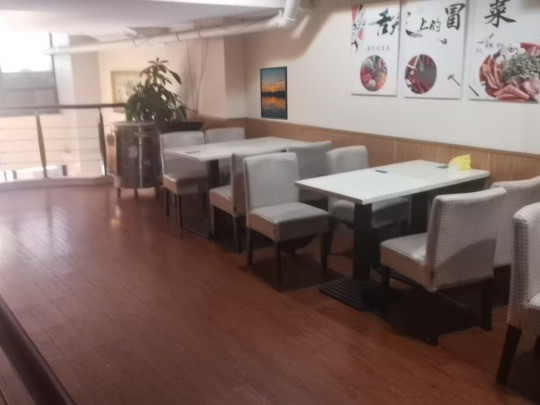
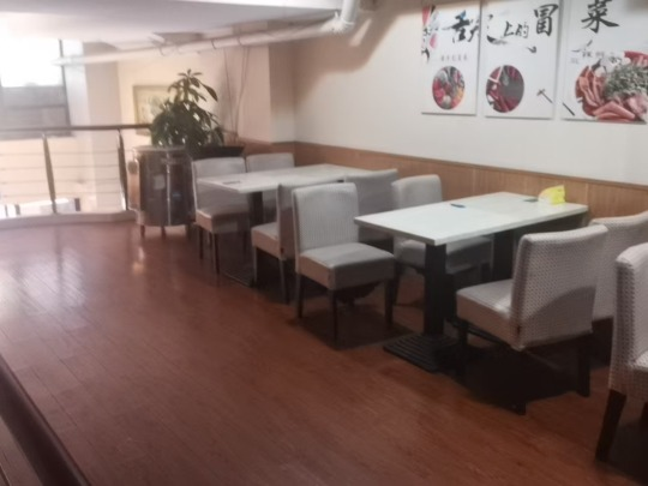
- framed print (273, 93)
